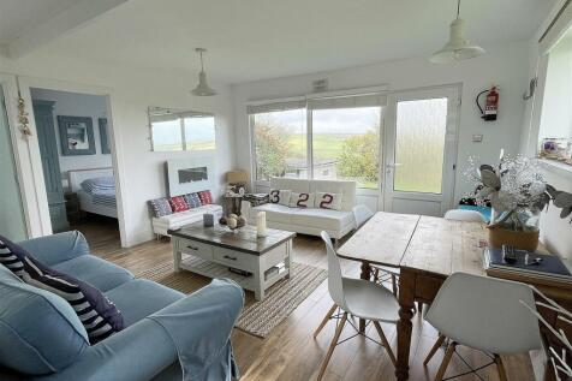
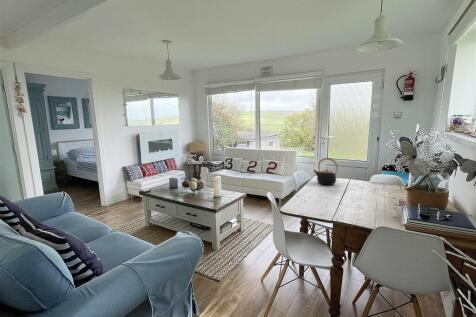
+ teapot (325, 171)
